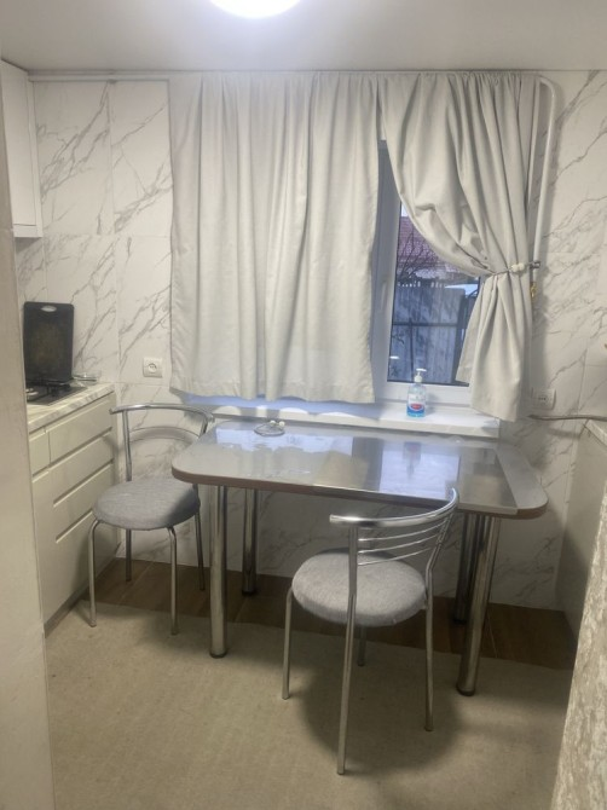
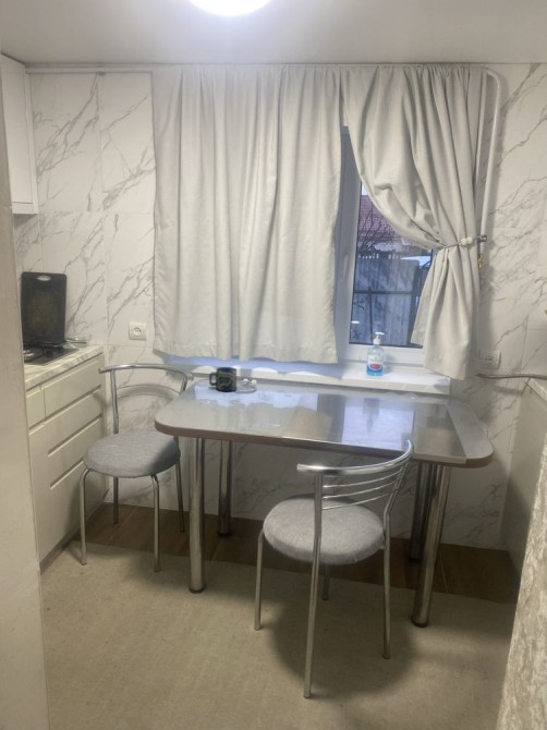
+ cup (222, 378)
